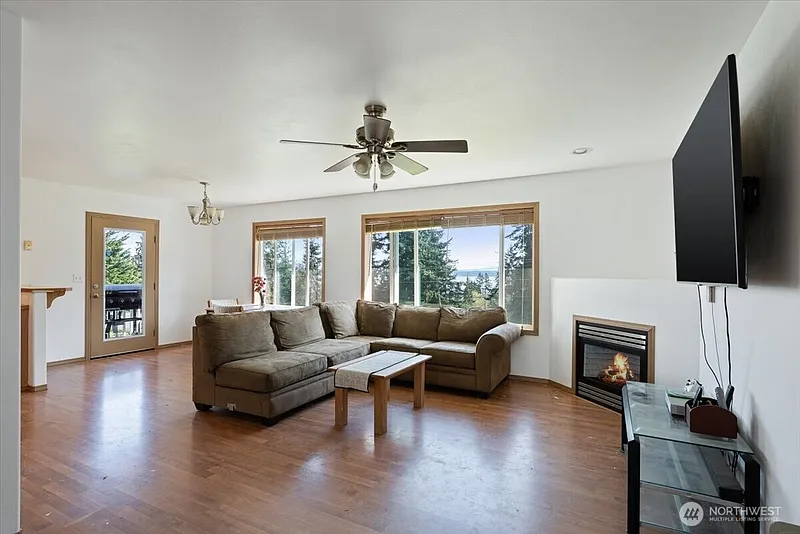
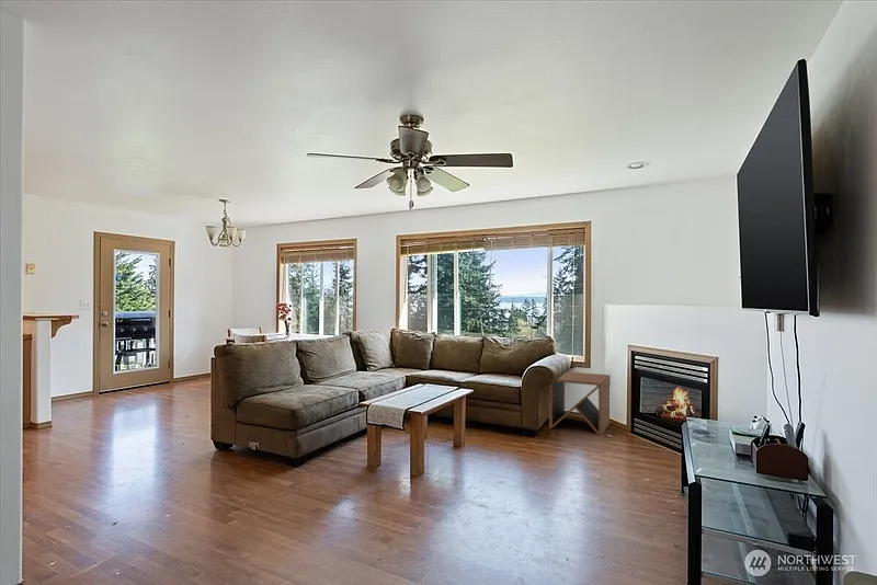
+ side table (580, 401)
